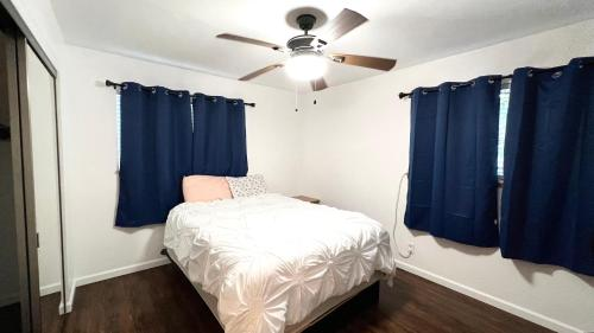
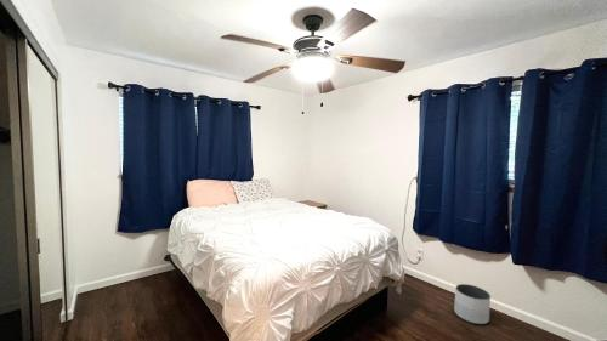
+ planter (471, 303)
